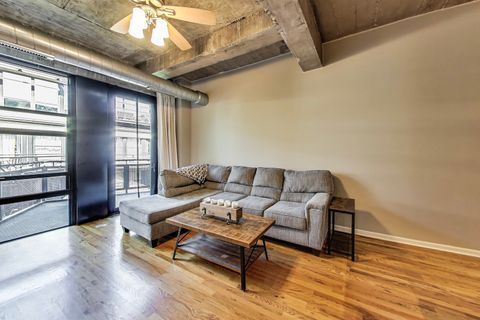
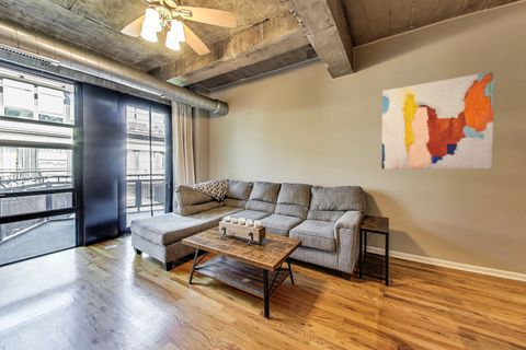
+ wall art (431, 126)
